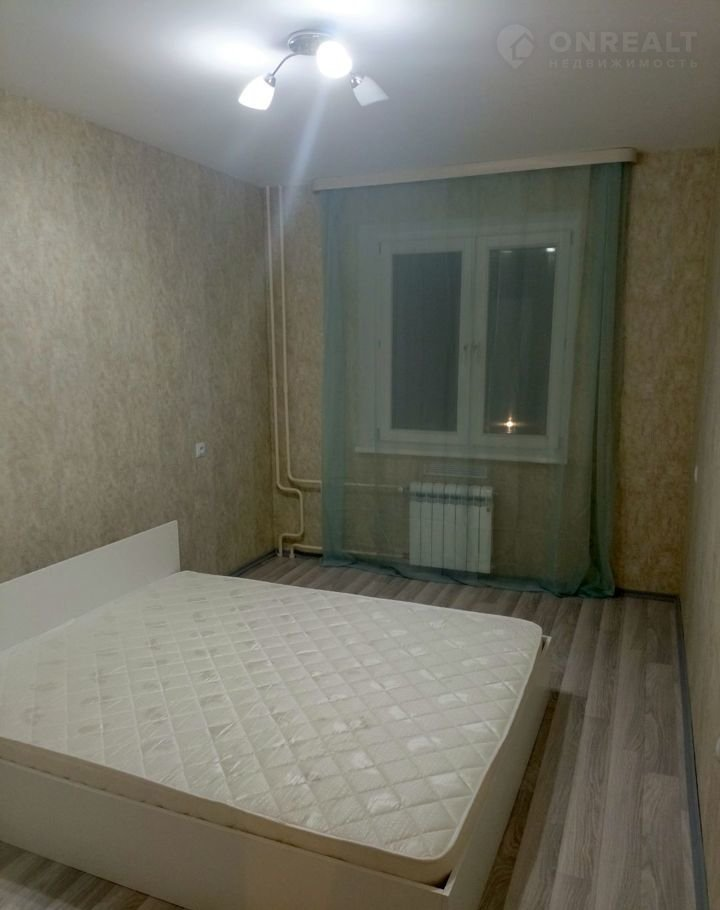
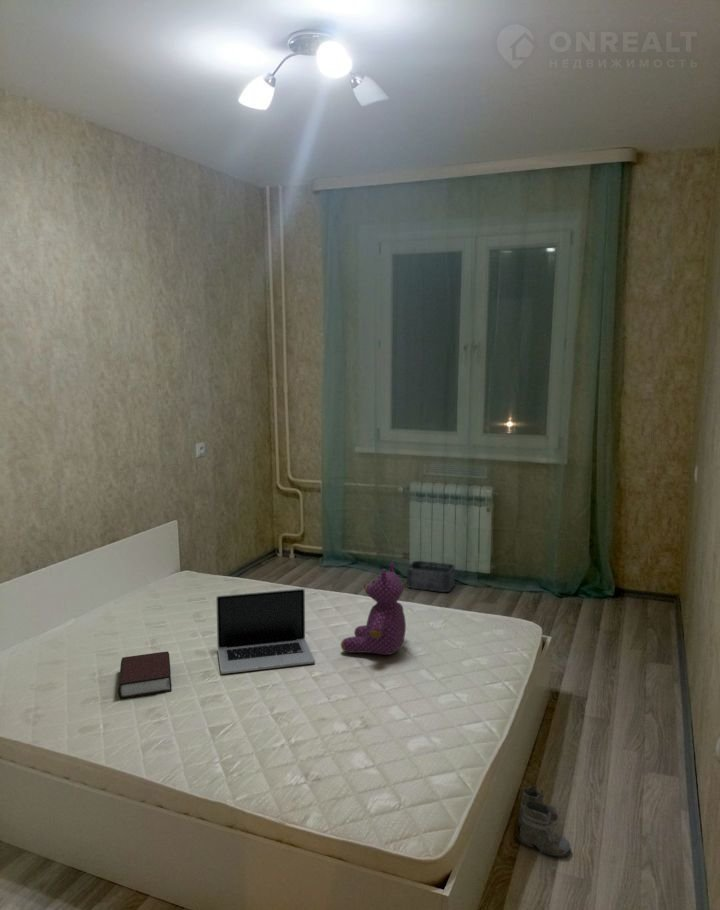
+ boots (543, 817)
+ storage bin (430, 576)
+ laptop (265, 629)
+ teddy bear (374, 607)
+ bible (145, 674)
